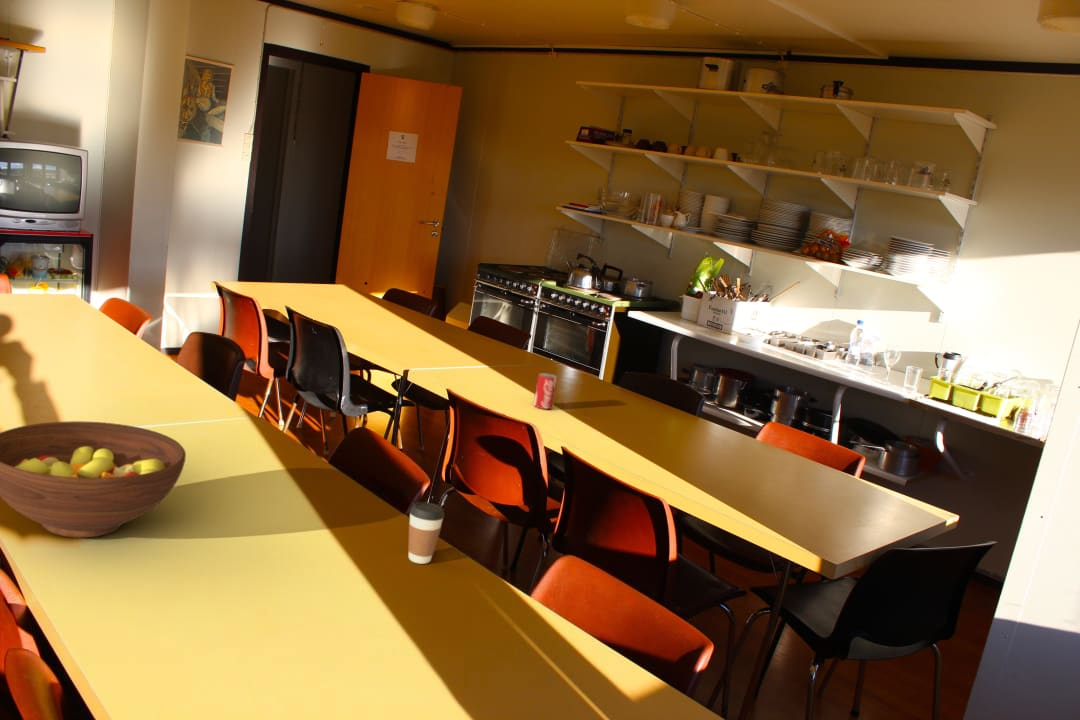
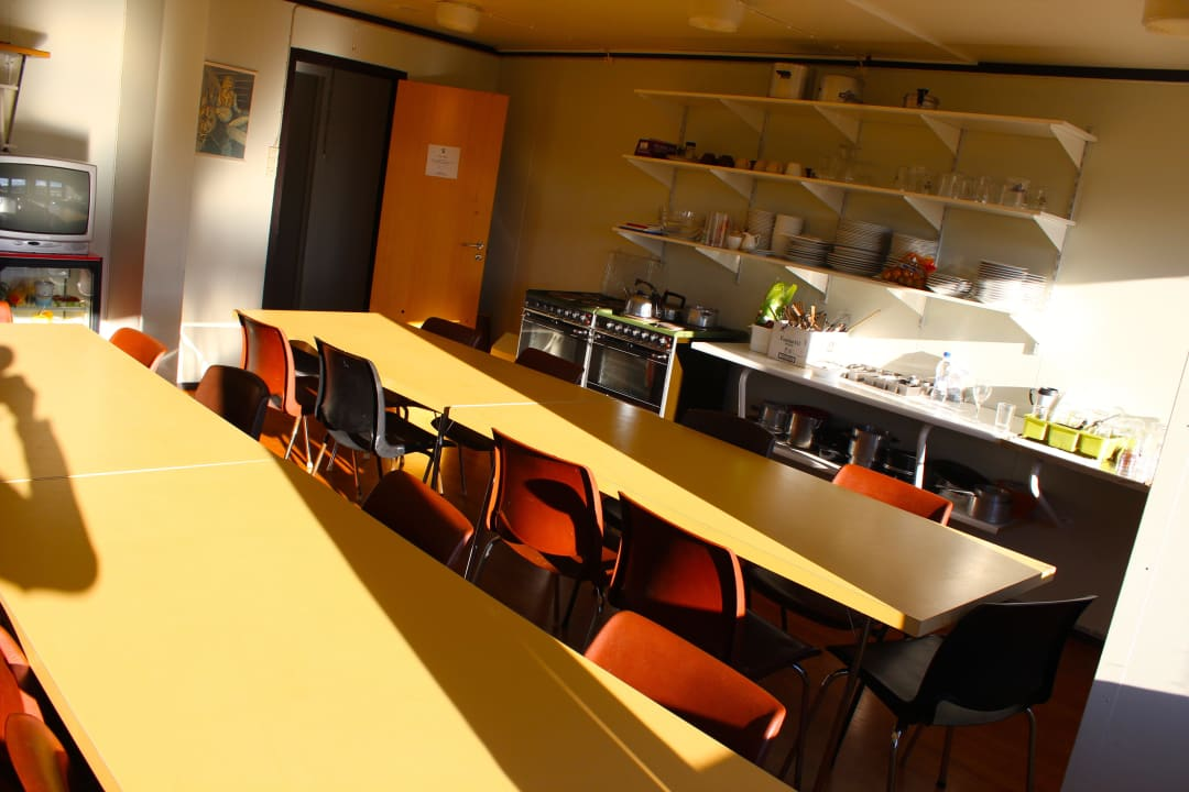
- beverage can (545, 391)
- fruit bowl (86, 487)
- coffee cup (423, 533)
